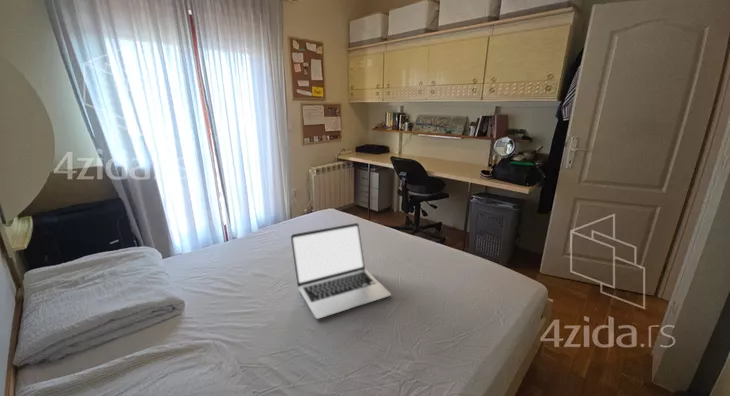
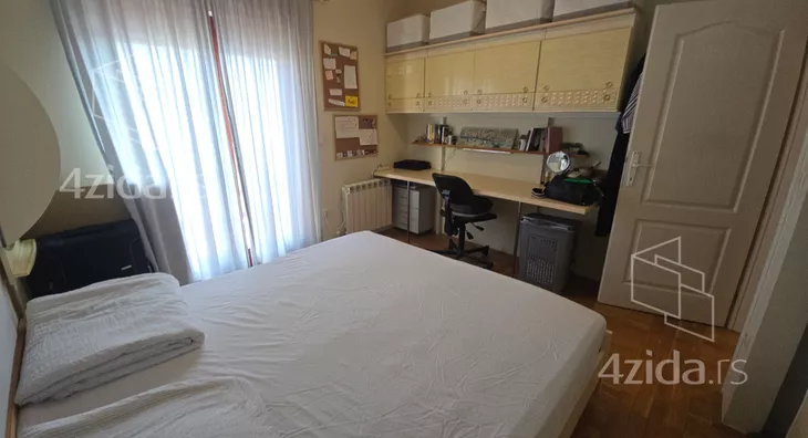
- laptop (340, 264)
